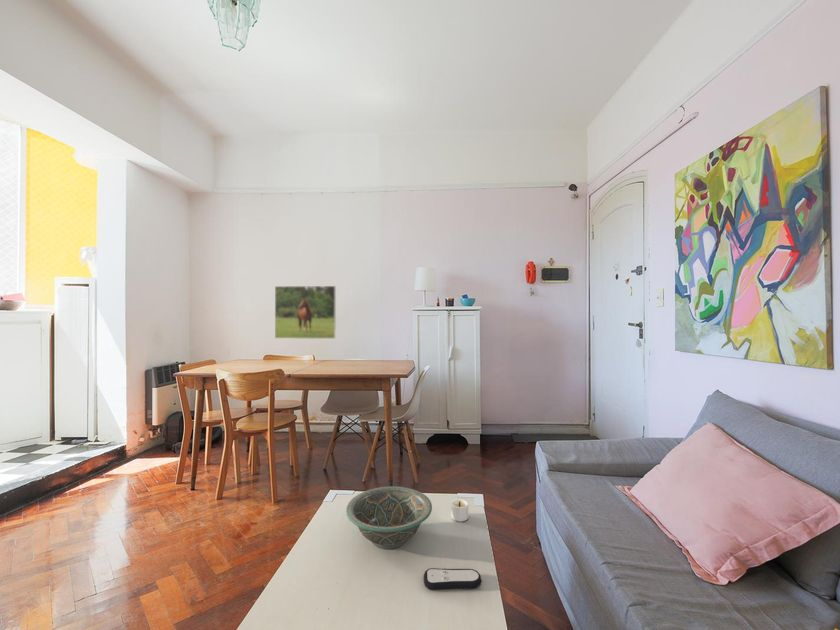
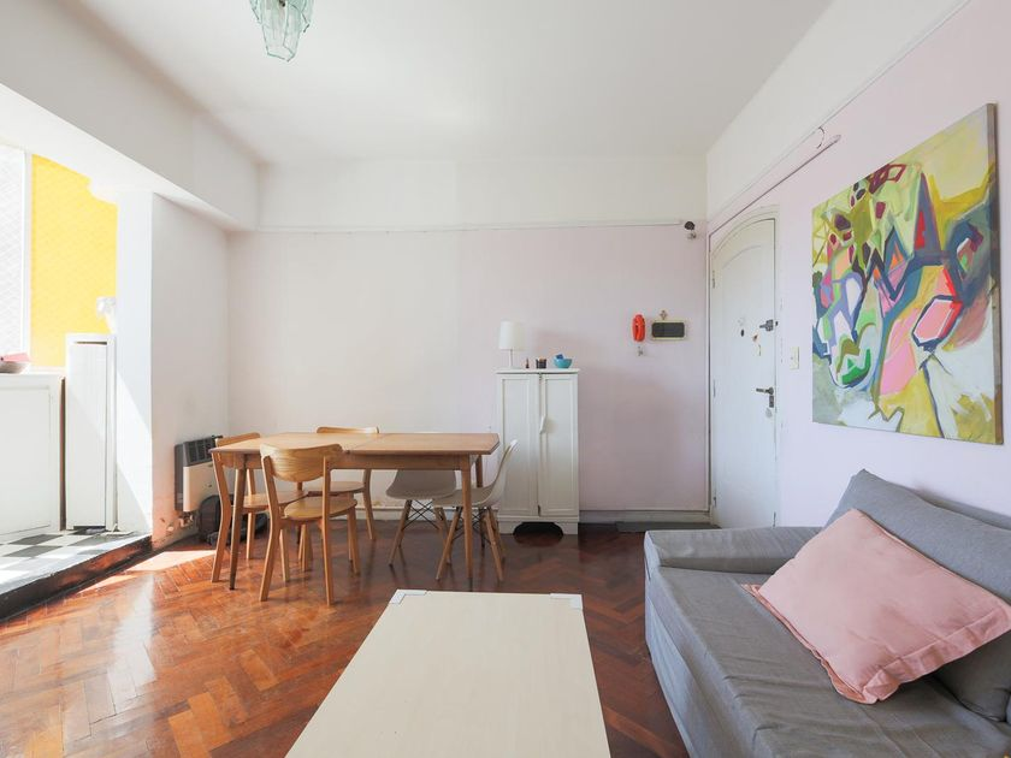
- remote control (452, 578)
- decorative bowl (389, 521)
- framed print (305, 312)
- candle (460, 507)
